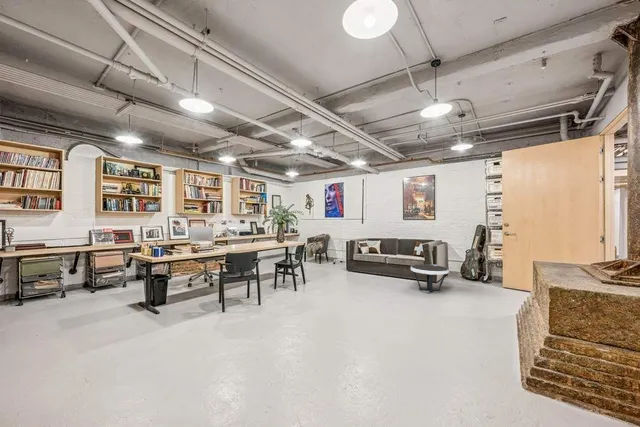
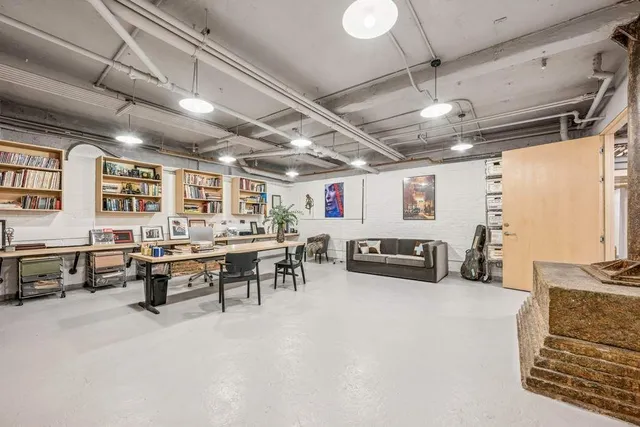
- side table (429, 278)
